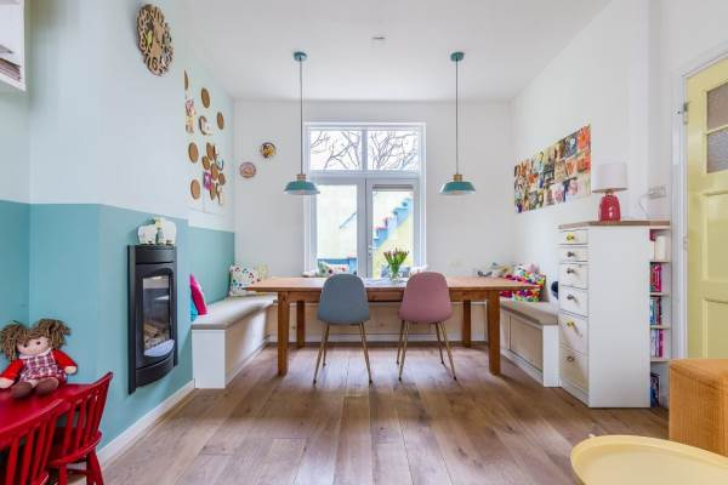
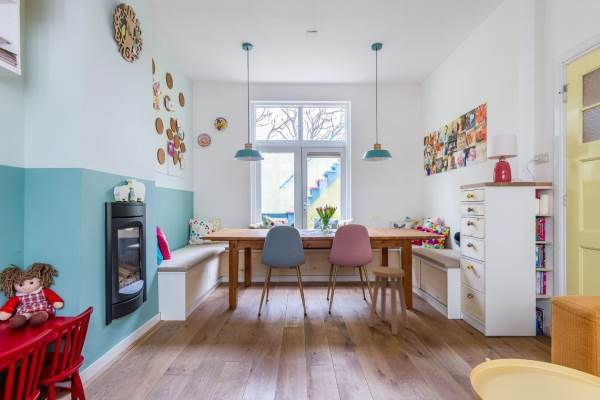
+ stool (385, 298)
